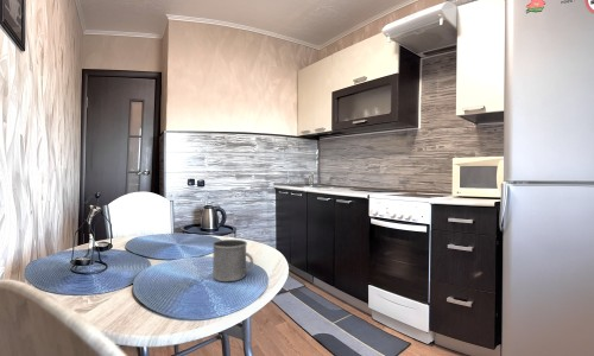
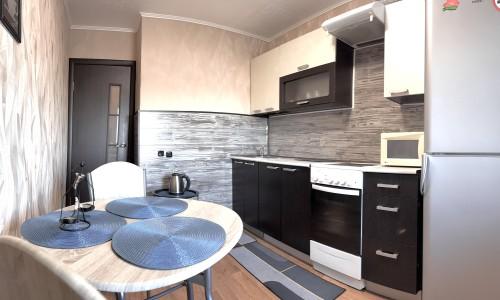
- mug (233, 259)
